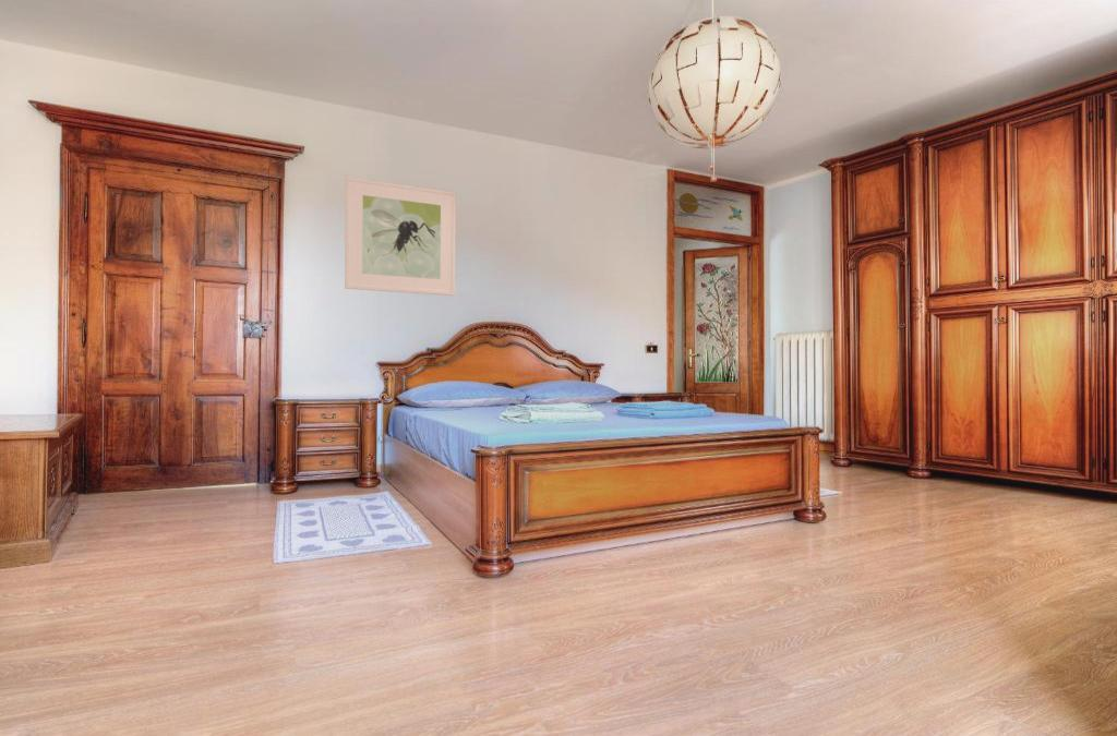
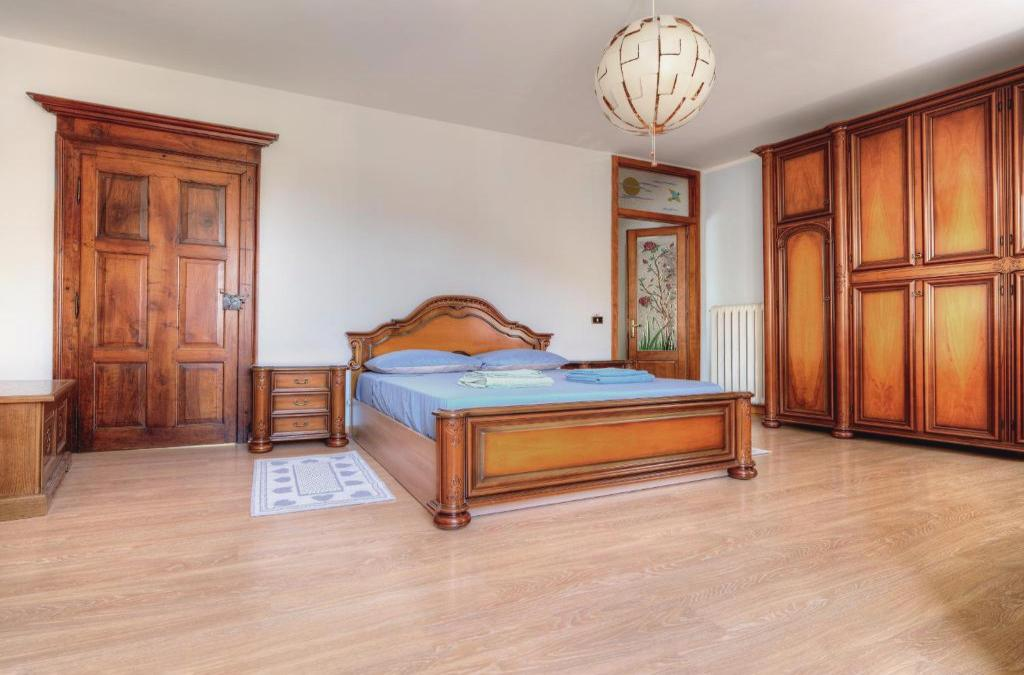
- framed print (401, 238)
